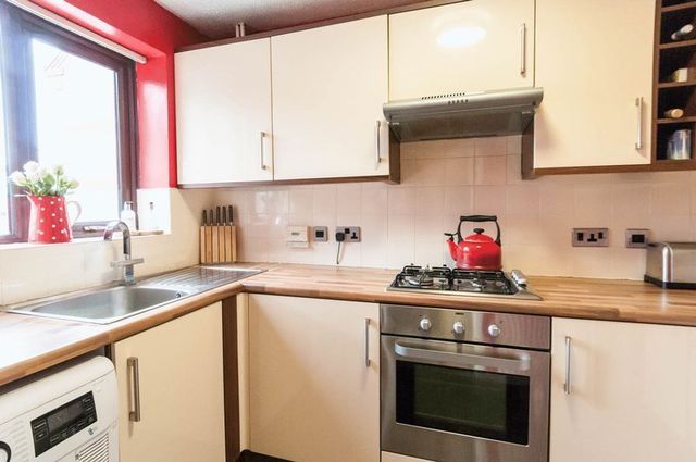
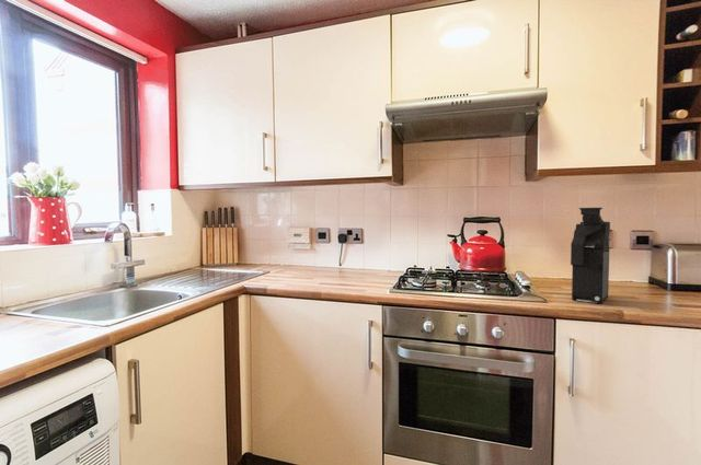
+ coffee maker (590, 253)
